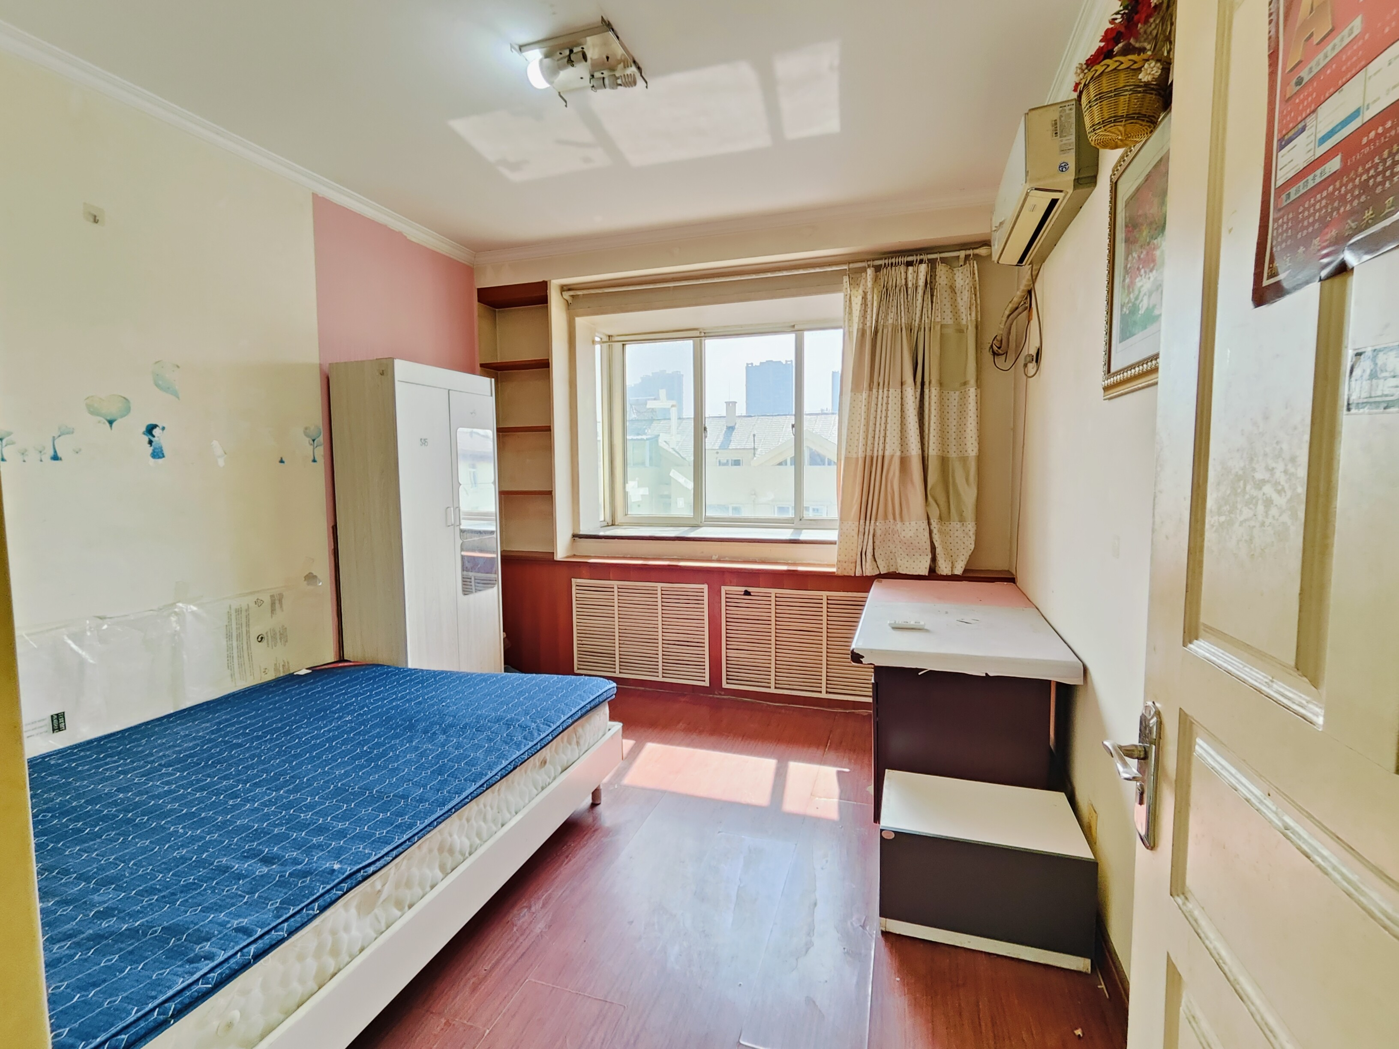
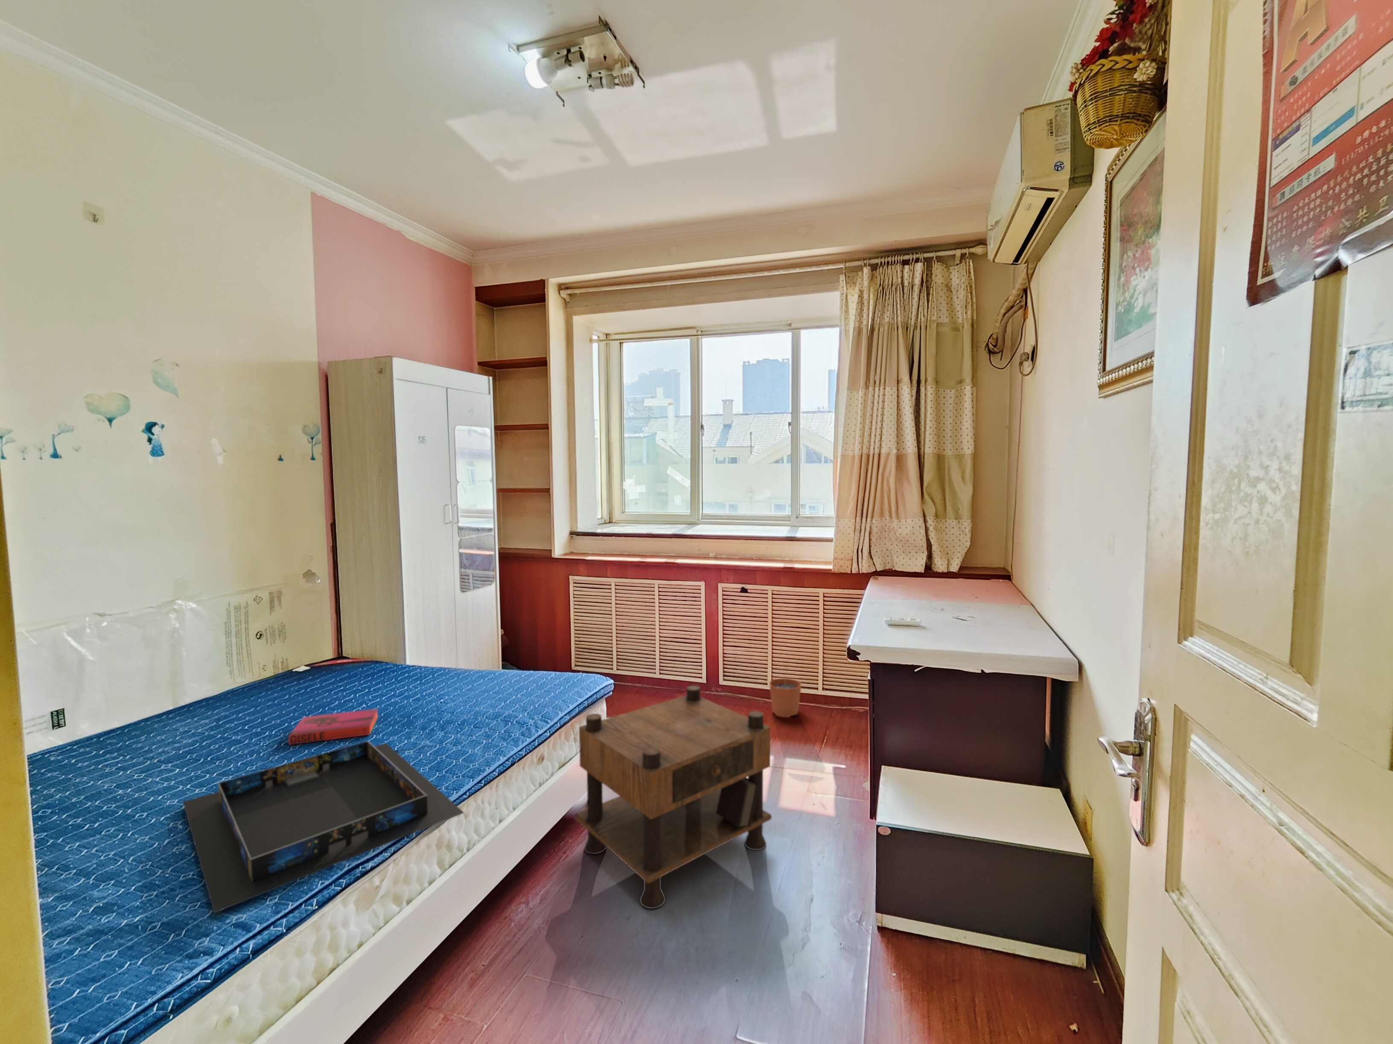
+ nightstand (673, 780)
+ plant pot (785, 691)
+ tray (320, 799)
+ hardback book (336, 726)
